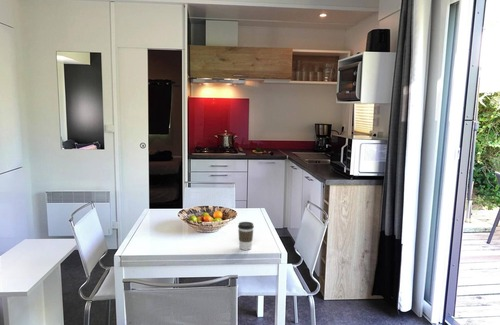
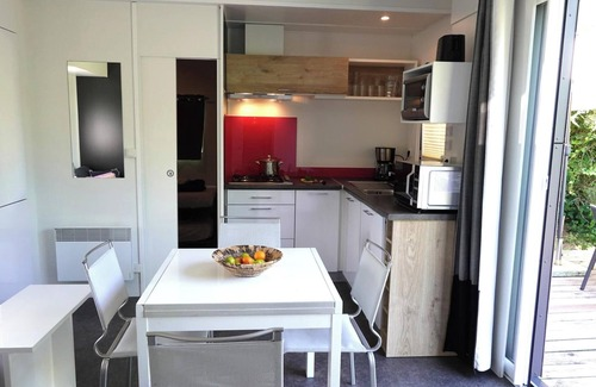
- coffee cup (245, 235)
